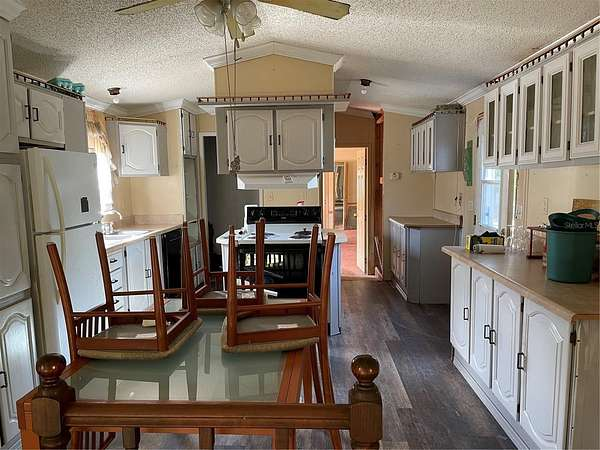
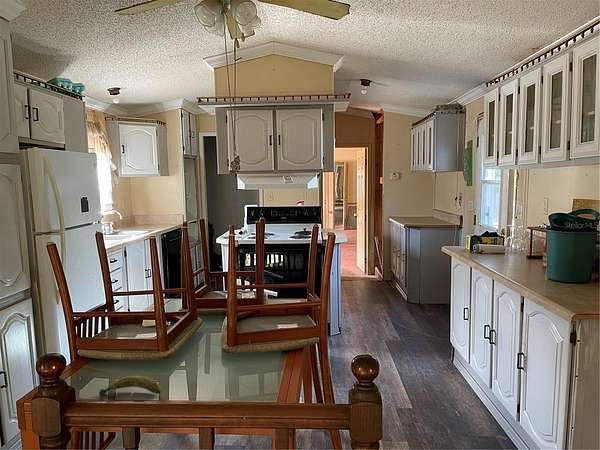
+ banana (132, 384)
